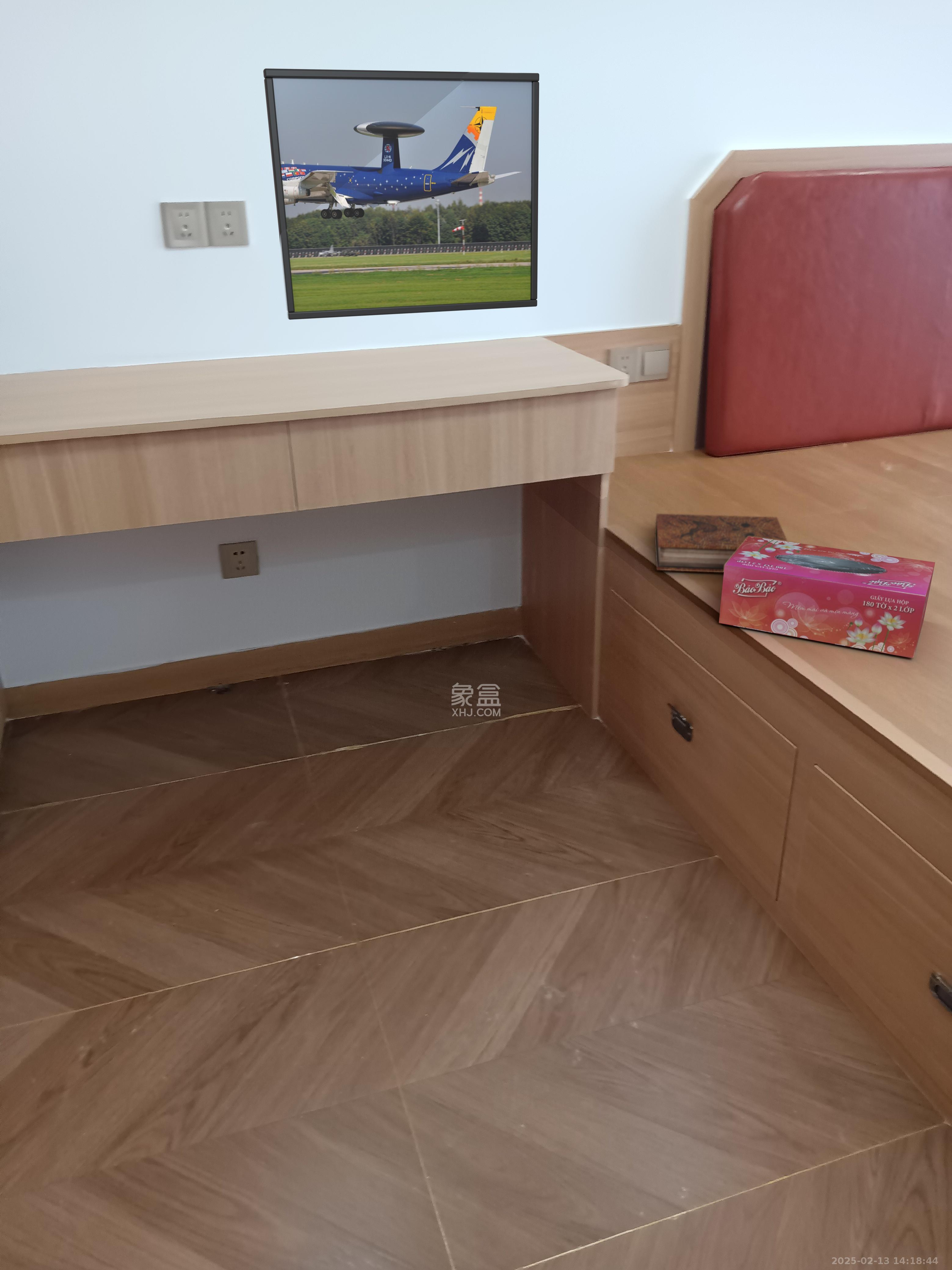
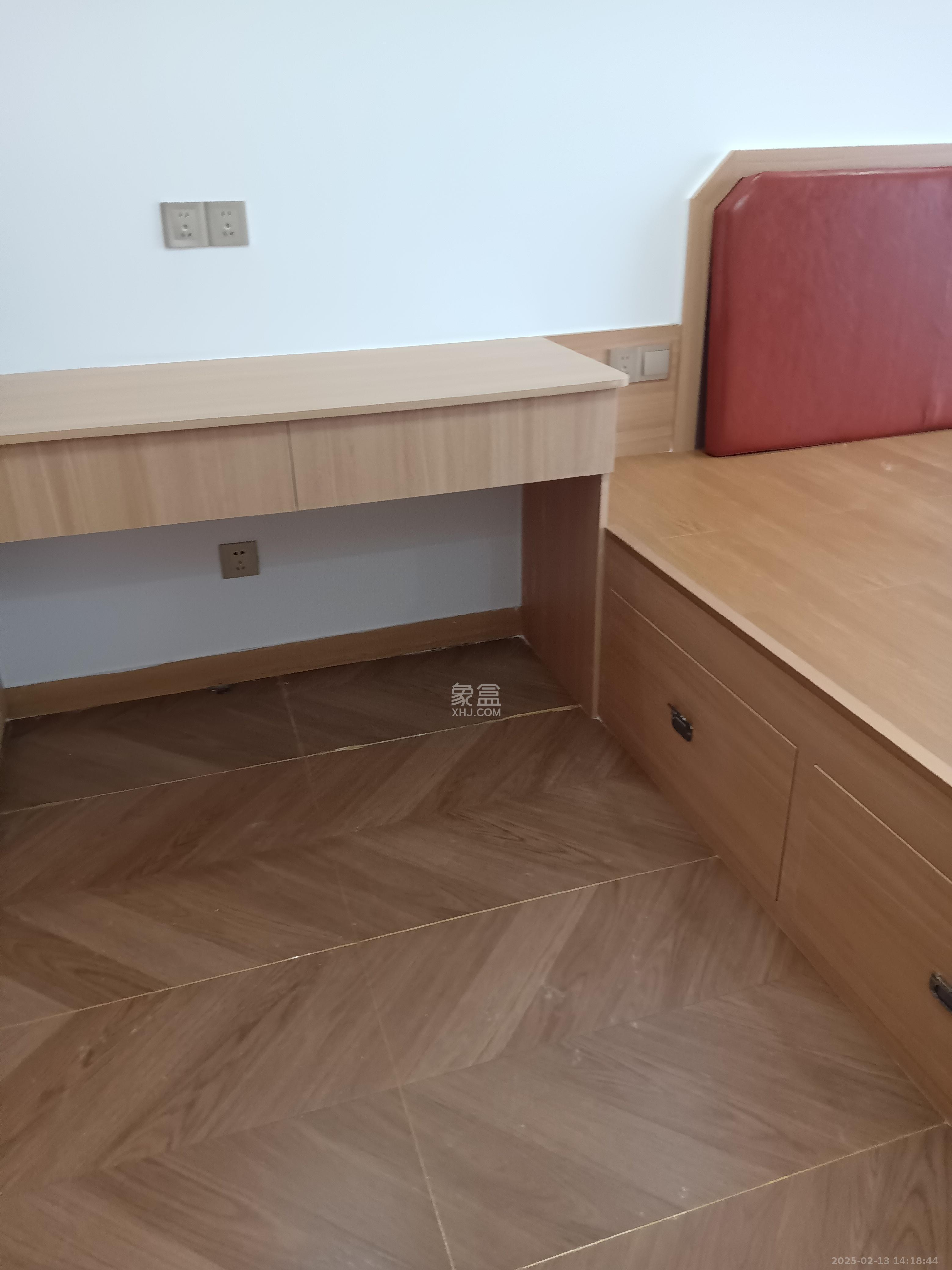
- tissue box (825, 593)
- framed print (412, 198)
- book (718, 542)
